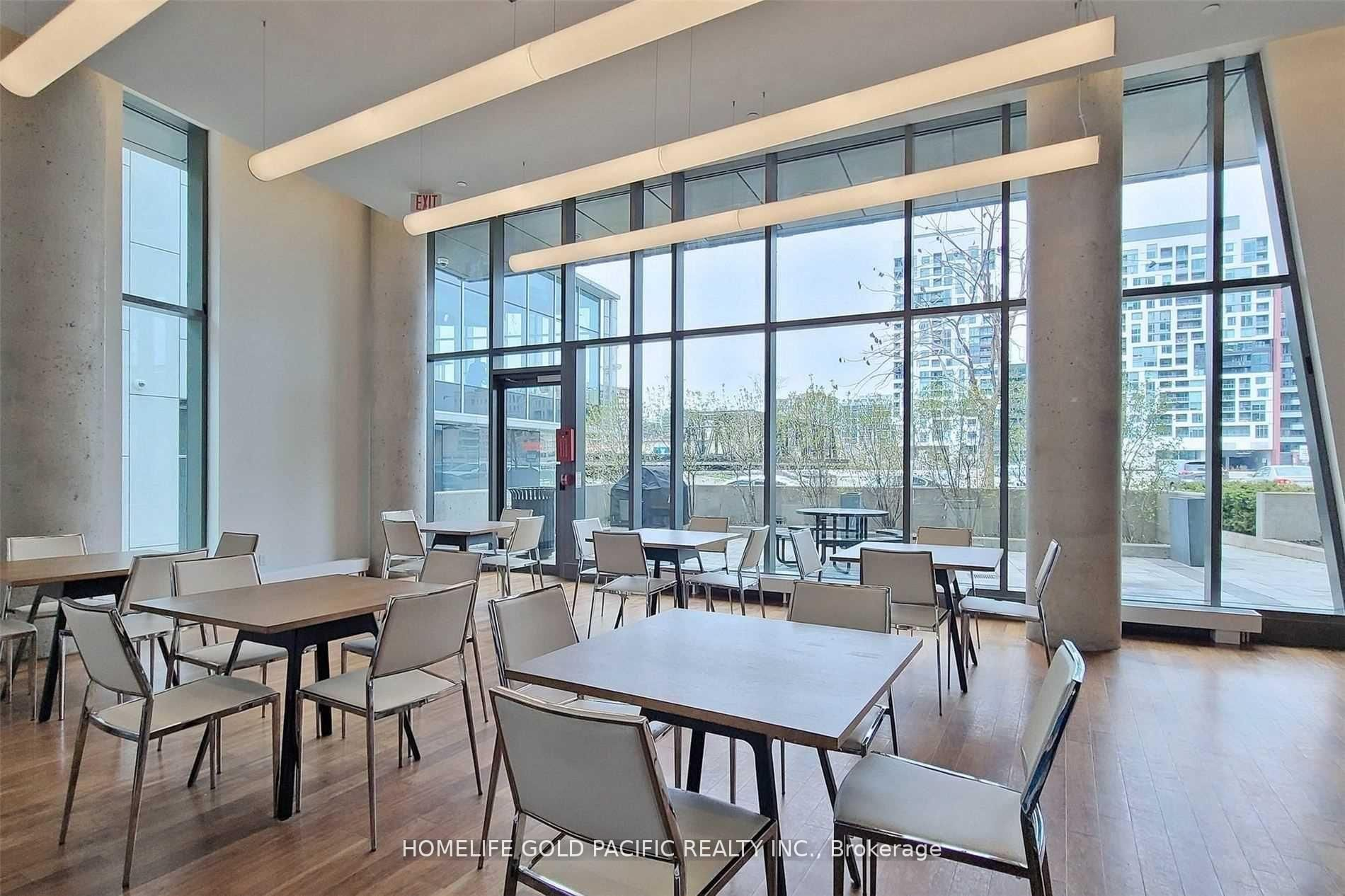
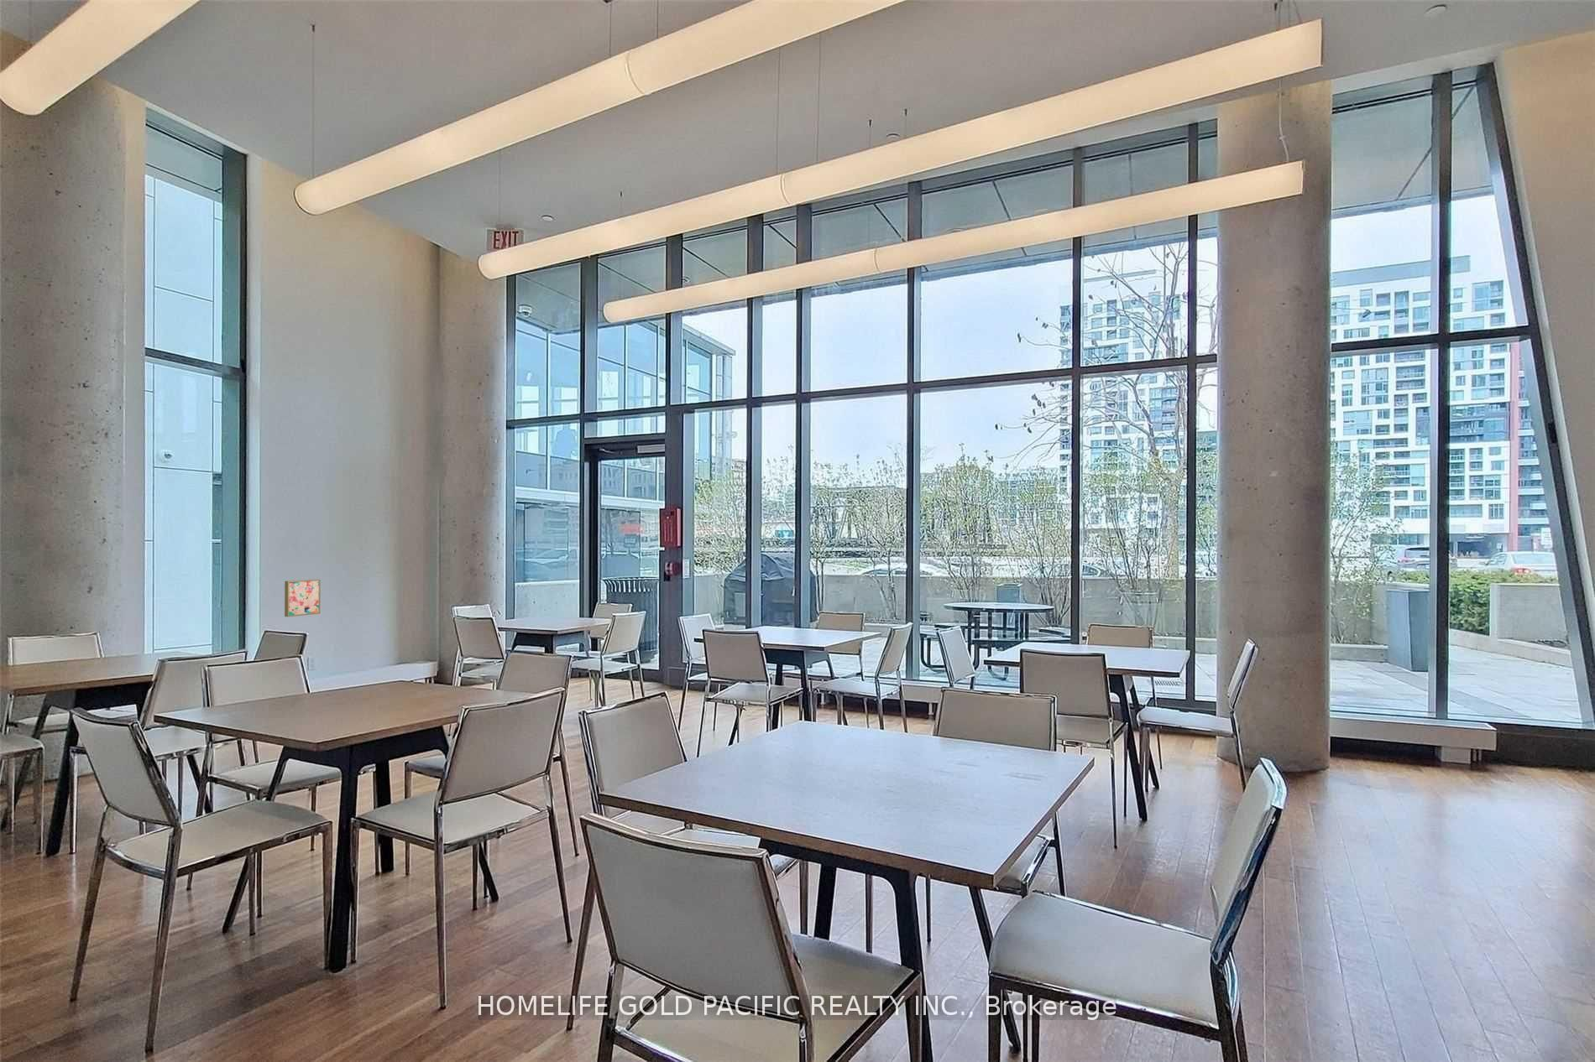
+ wall art (302, 597)
